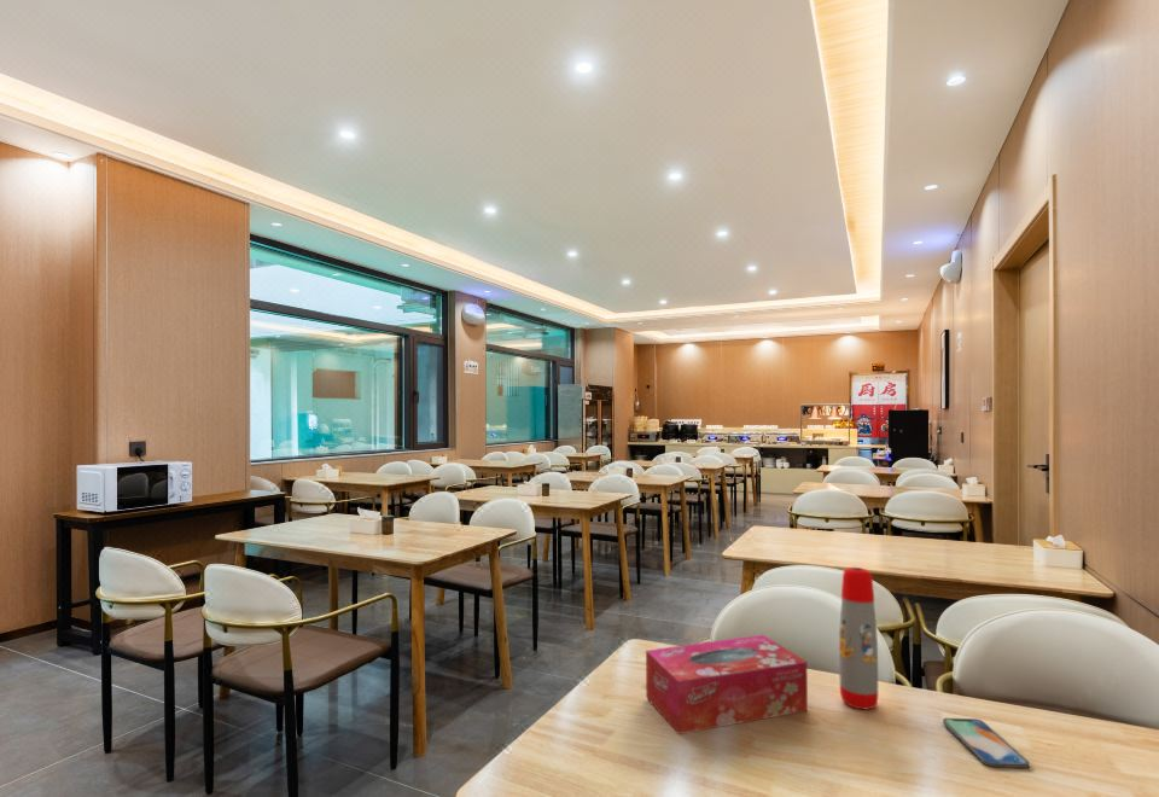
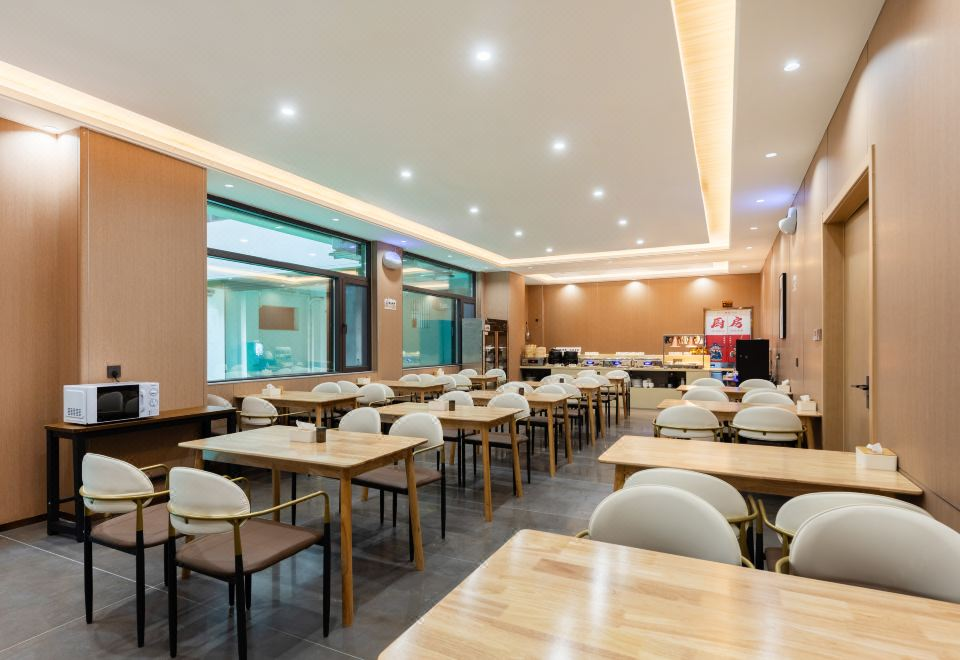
- tissue box (724, 680)
- water bottle (857, 635)
- smartphone (983, 740)
